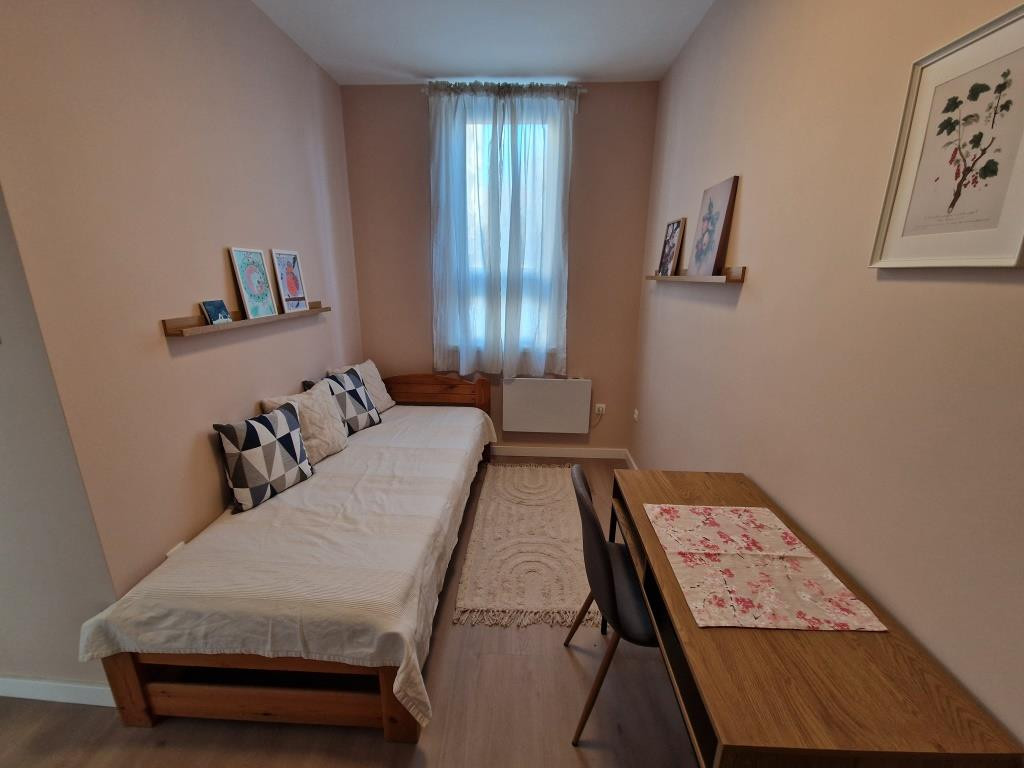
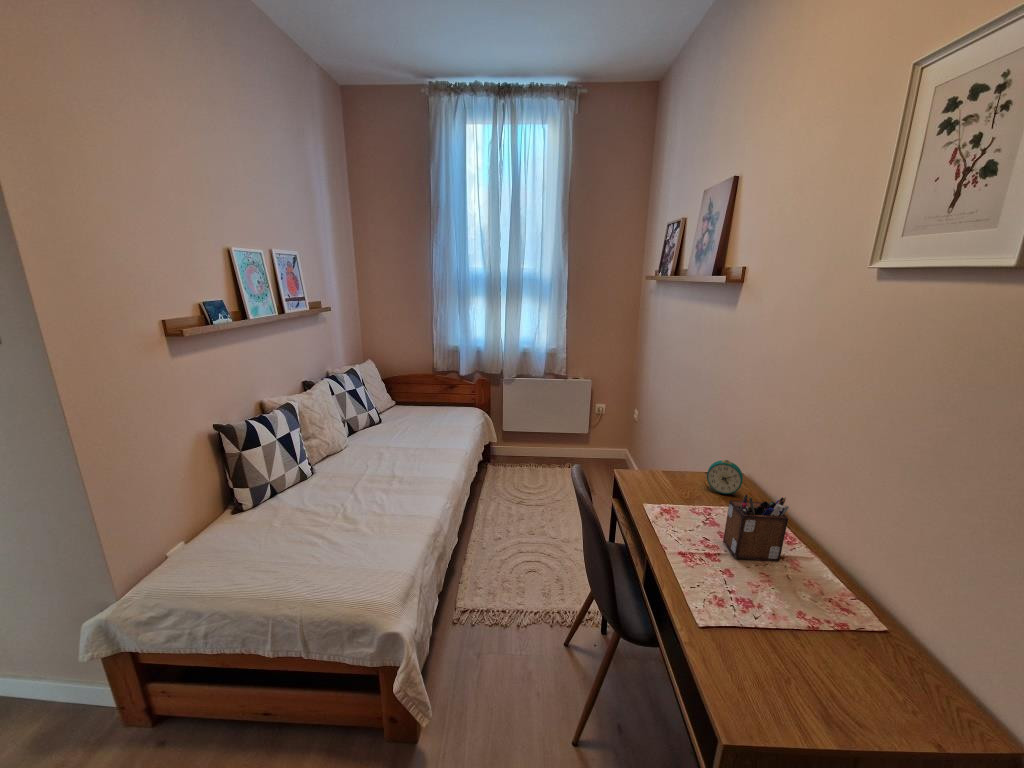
+ desk organizer (755, 522)
+ alarm clock (724, 475)
